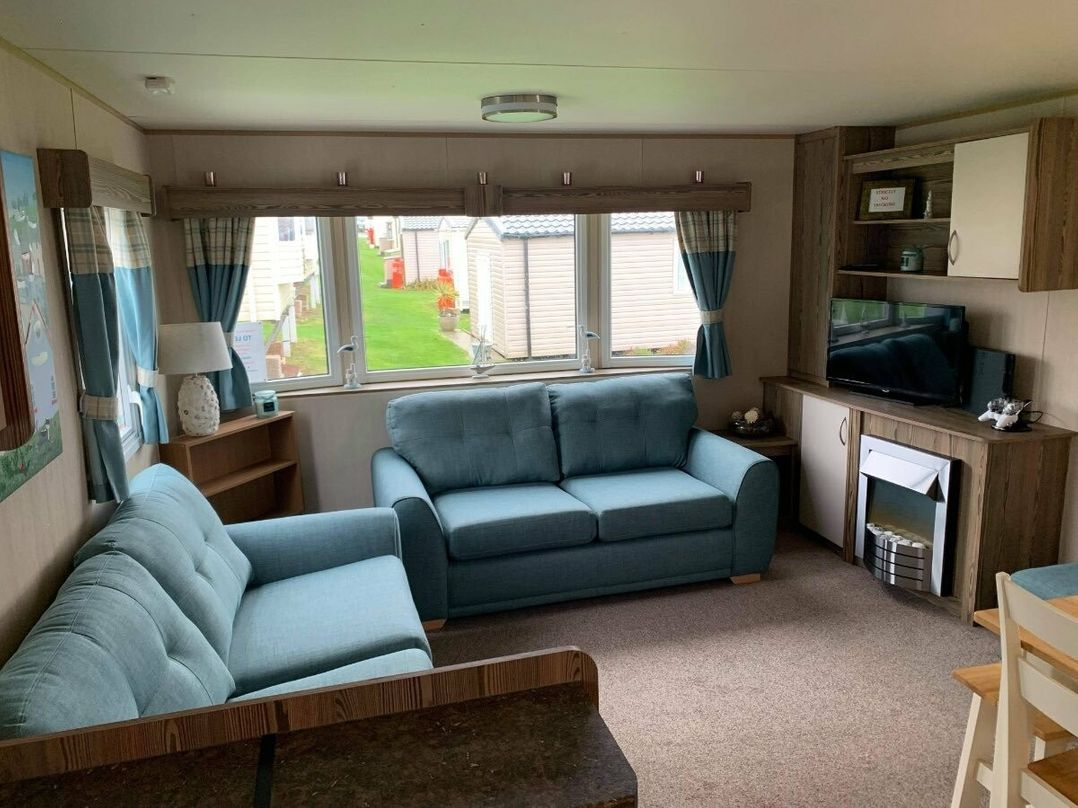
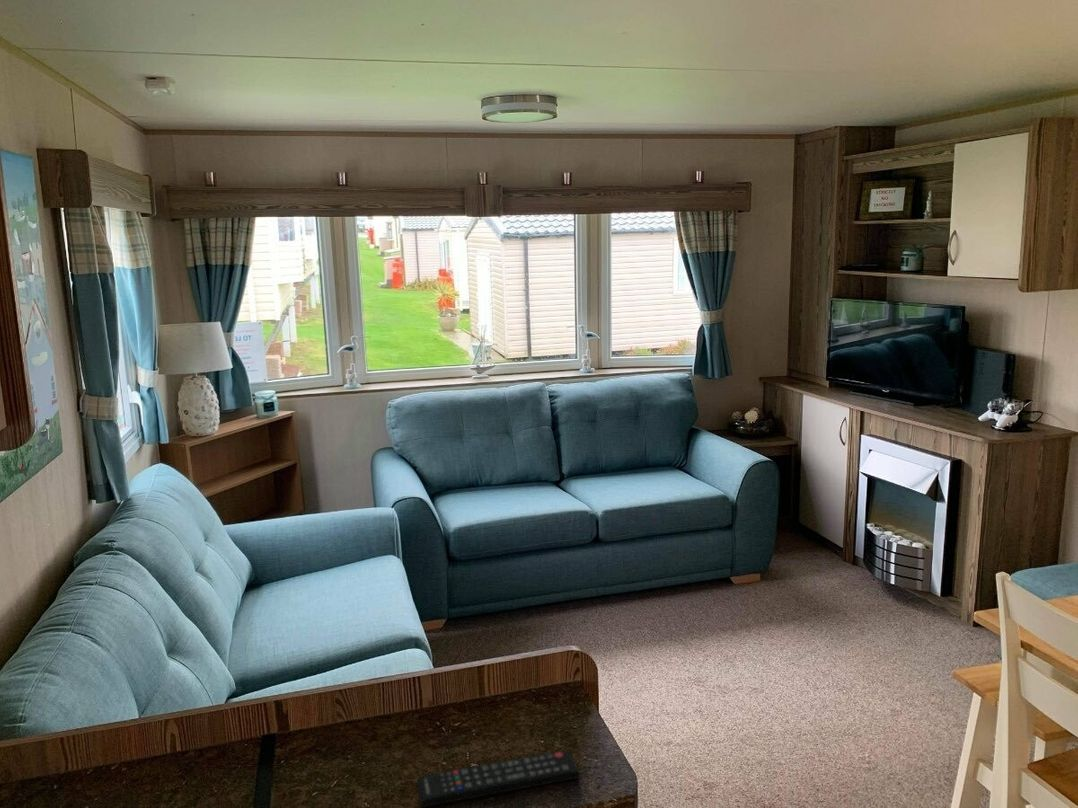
+ remote control (499, 779)
